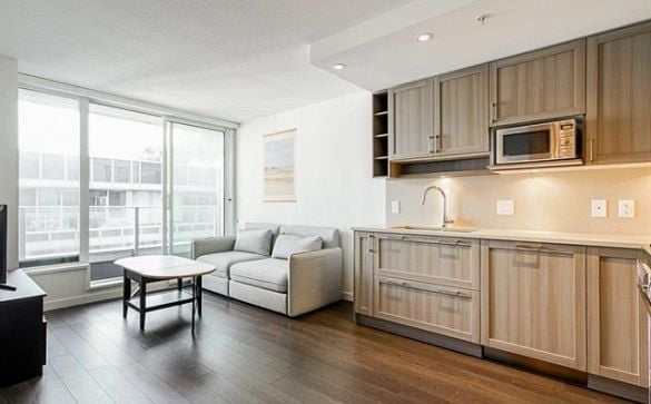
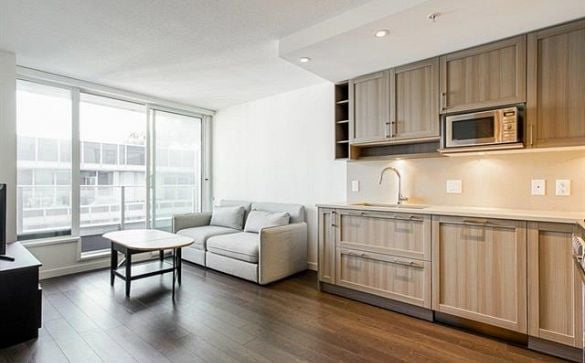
- wall art (278, 167)
